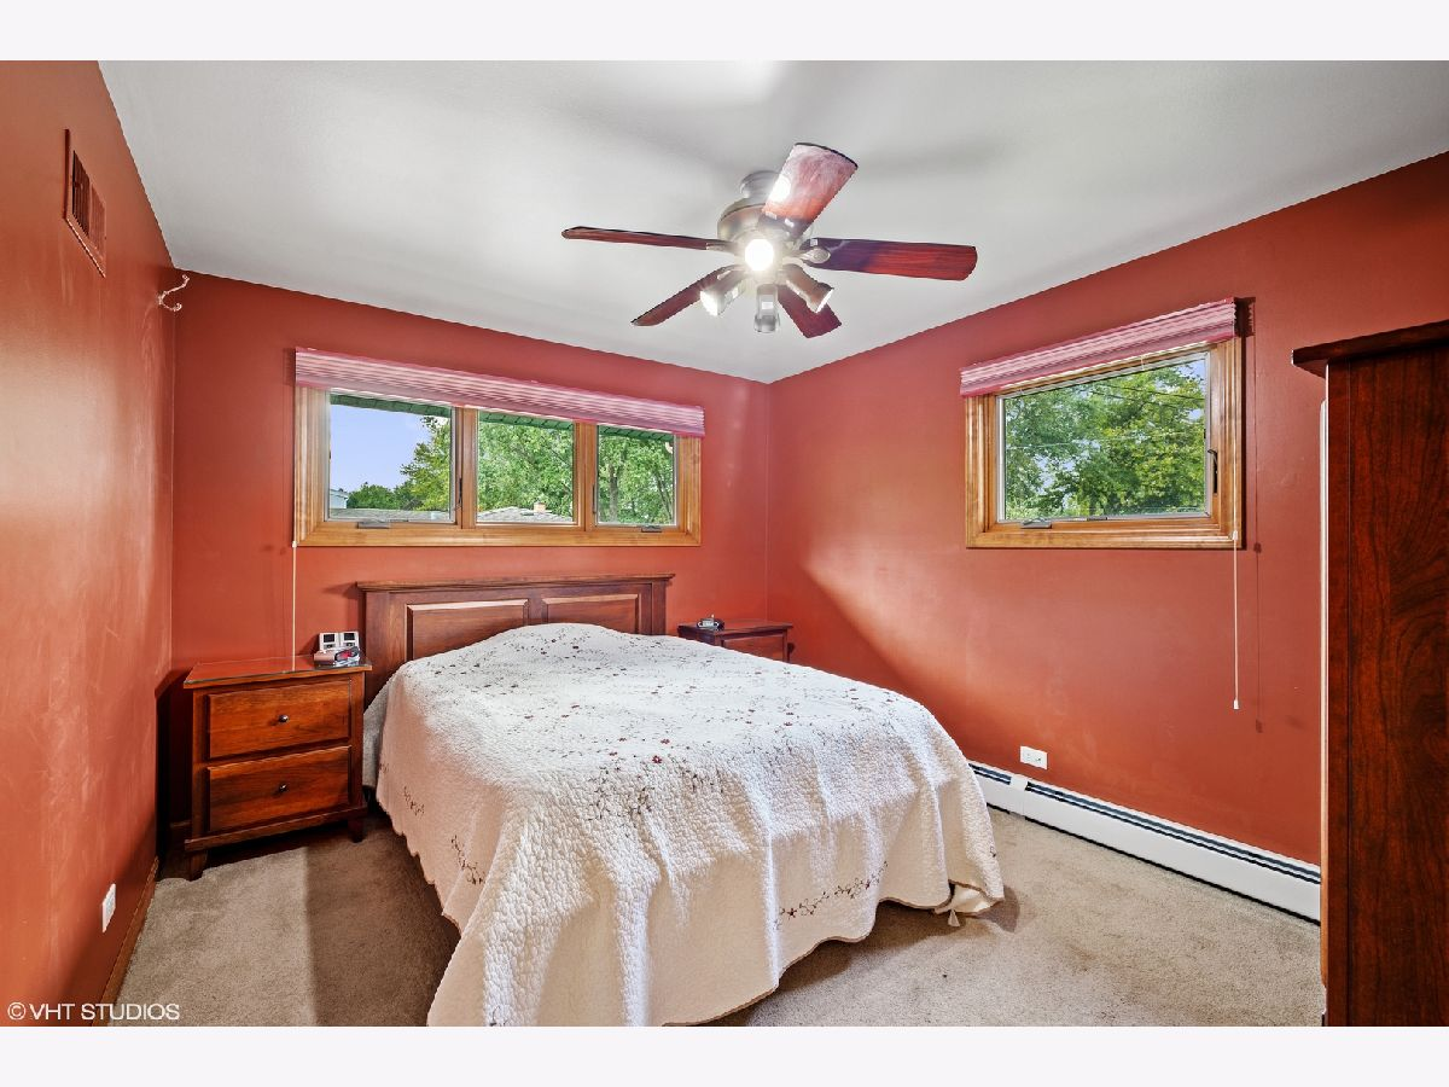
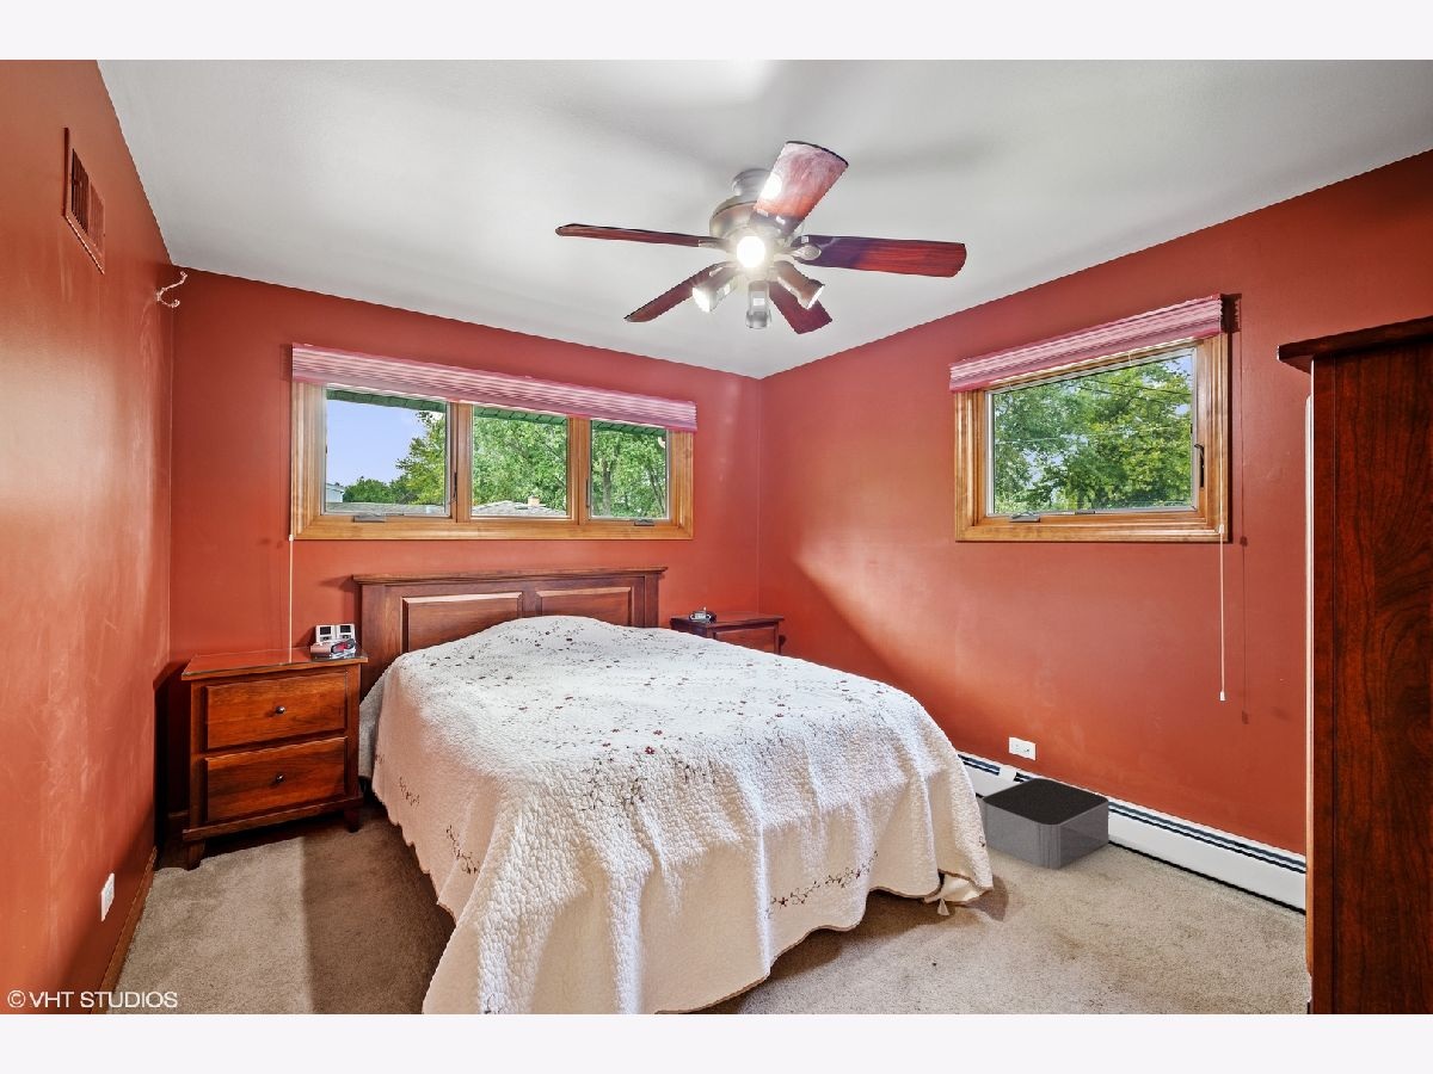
+ storage bin (1045, 820)
